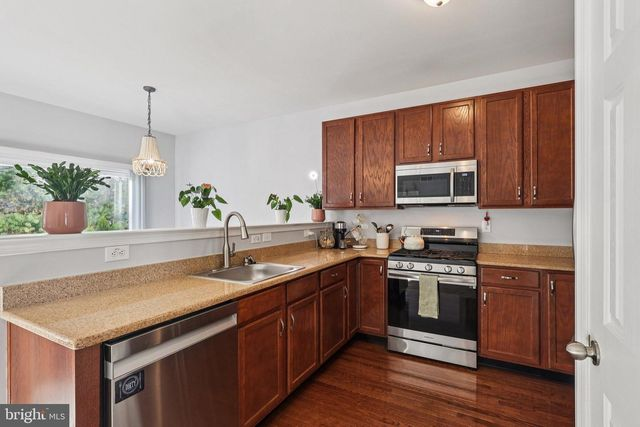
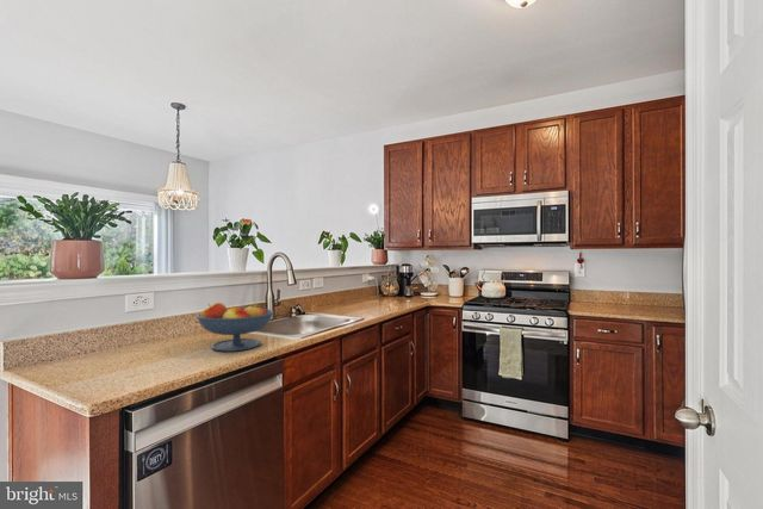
+ fruit bowl (236, 323)
